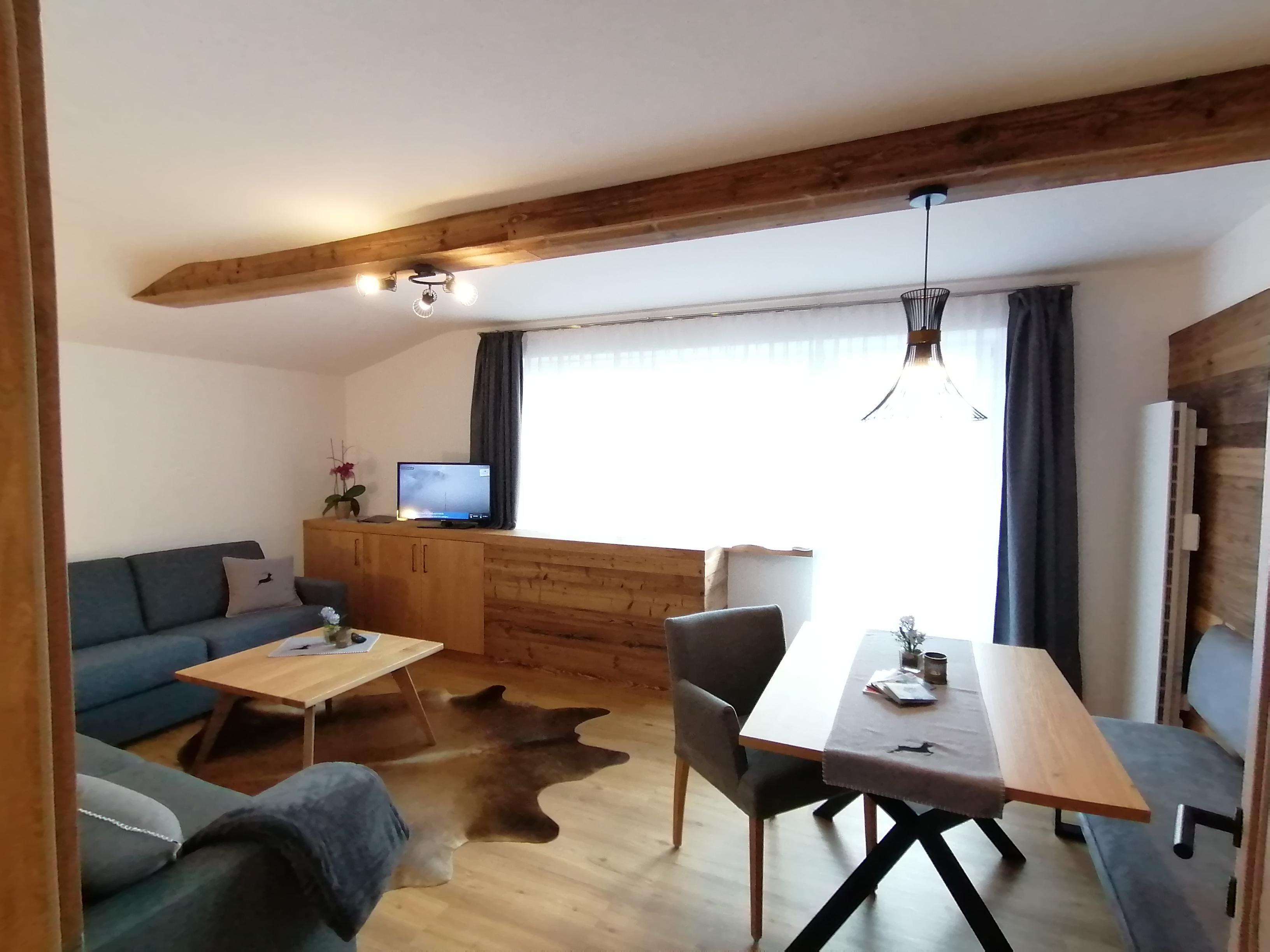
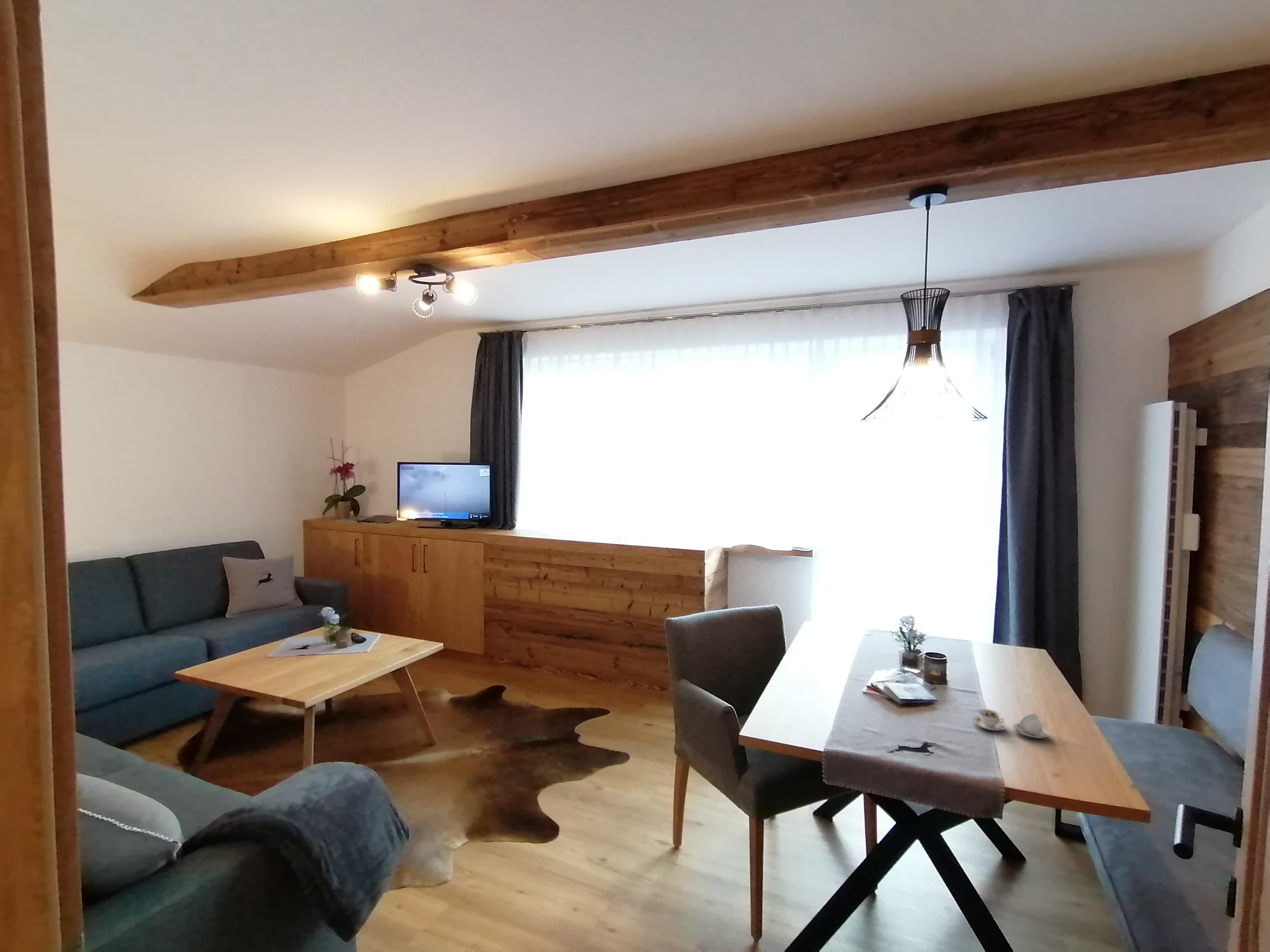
+ chinaware (1014, 724)
